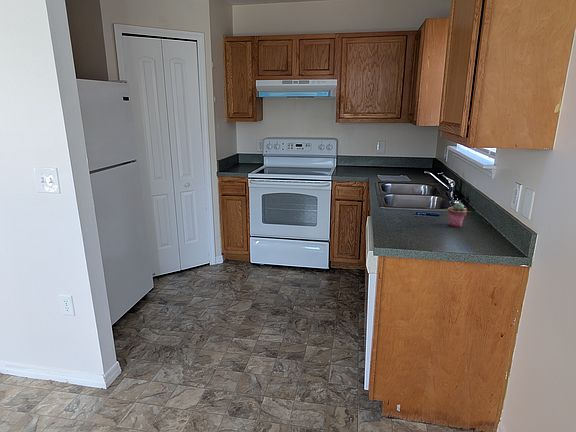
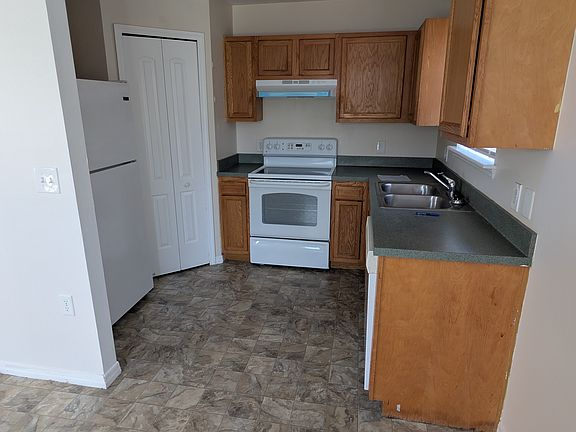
- potted succulent (456, 213)
